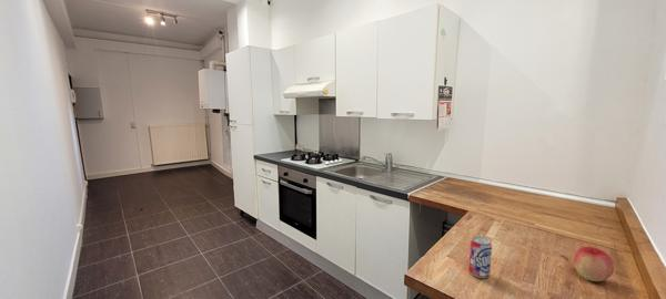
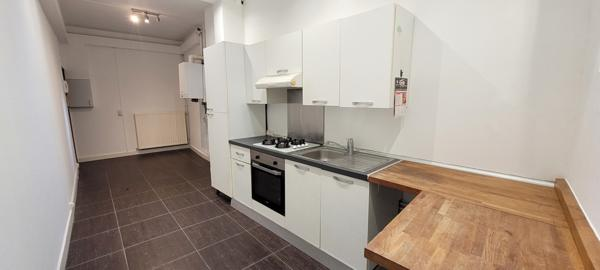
- beverage can (480, 257)
- apple (593, 265)
